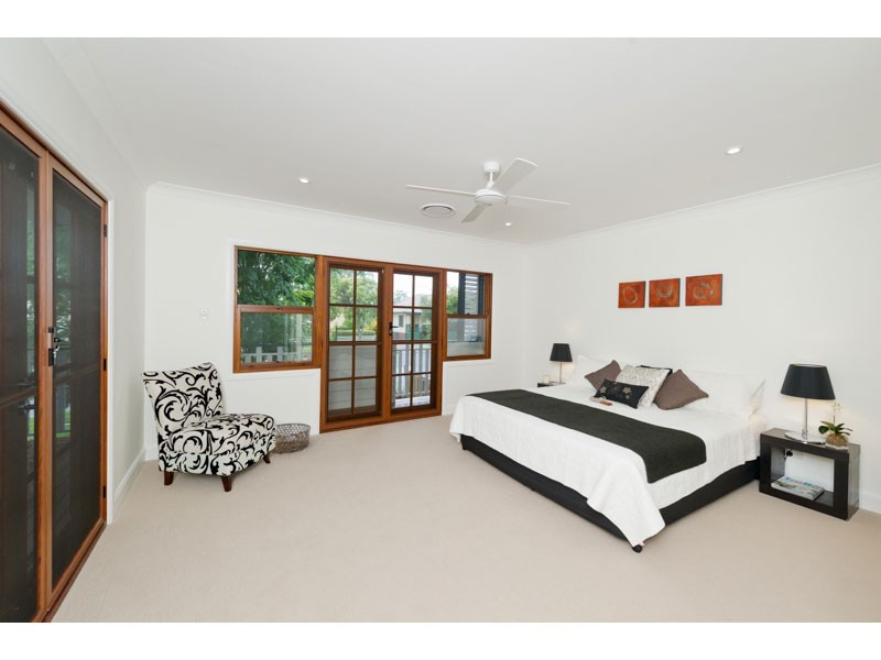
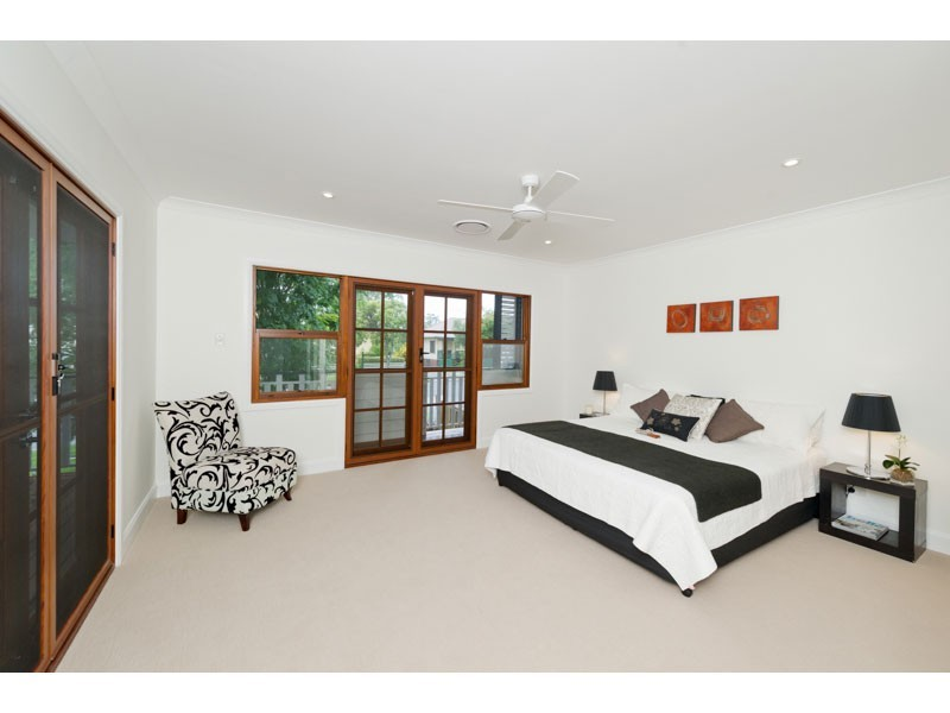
- basket (287, 437)
